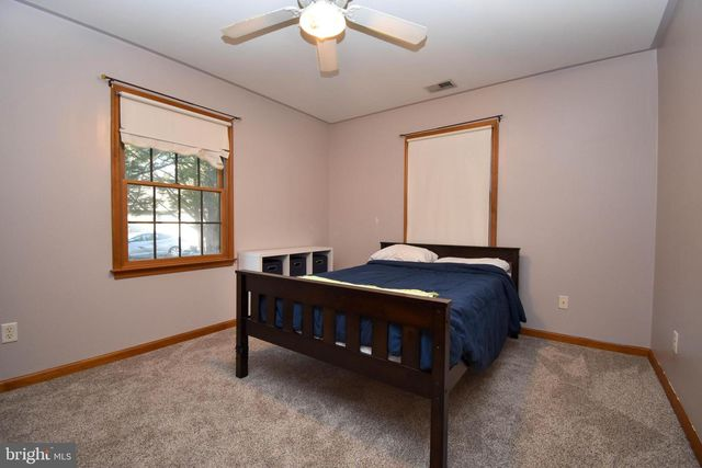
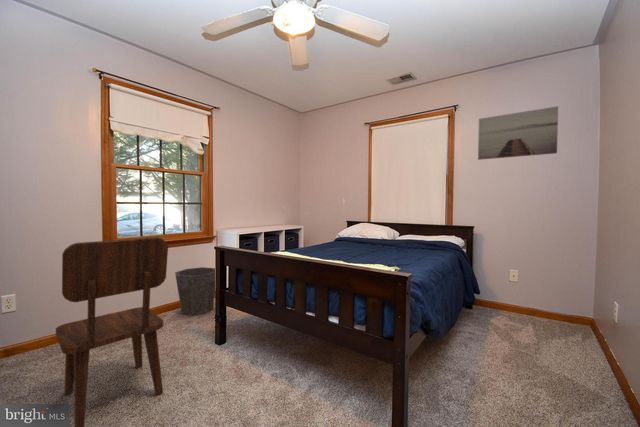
+ dining chair (112, 314)
+ wall art (515, 134)
+ waste bin (197, 291)
